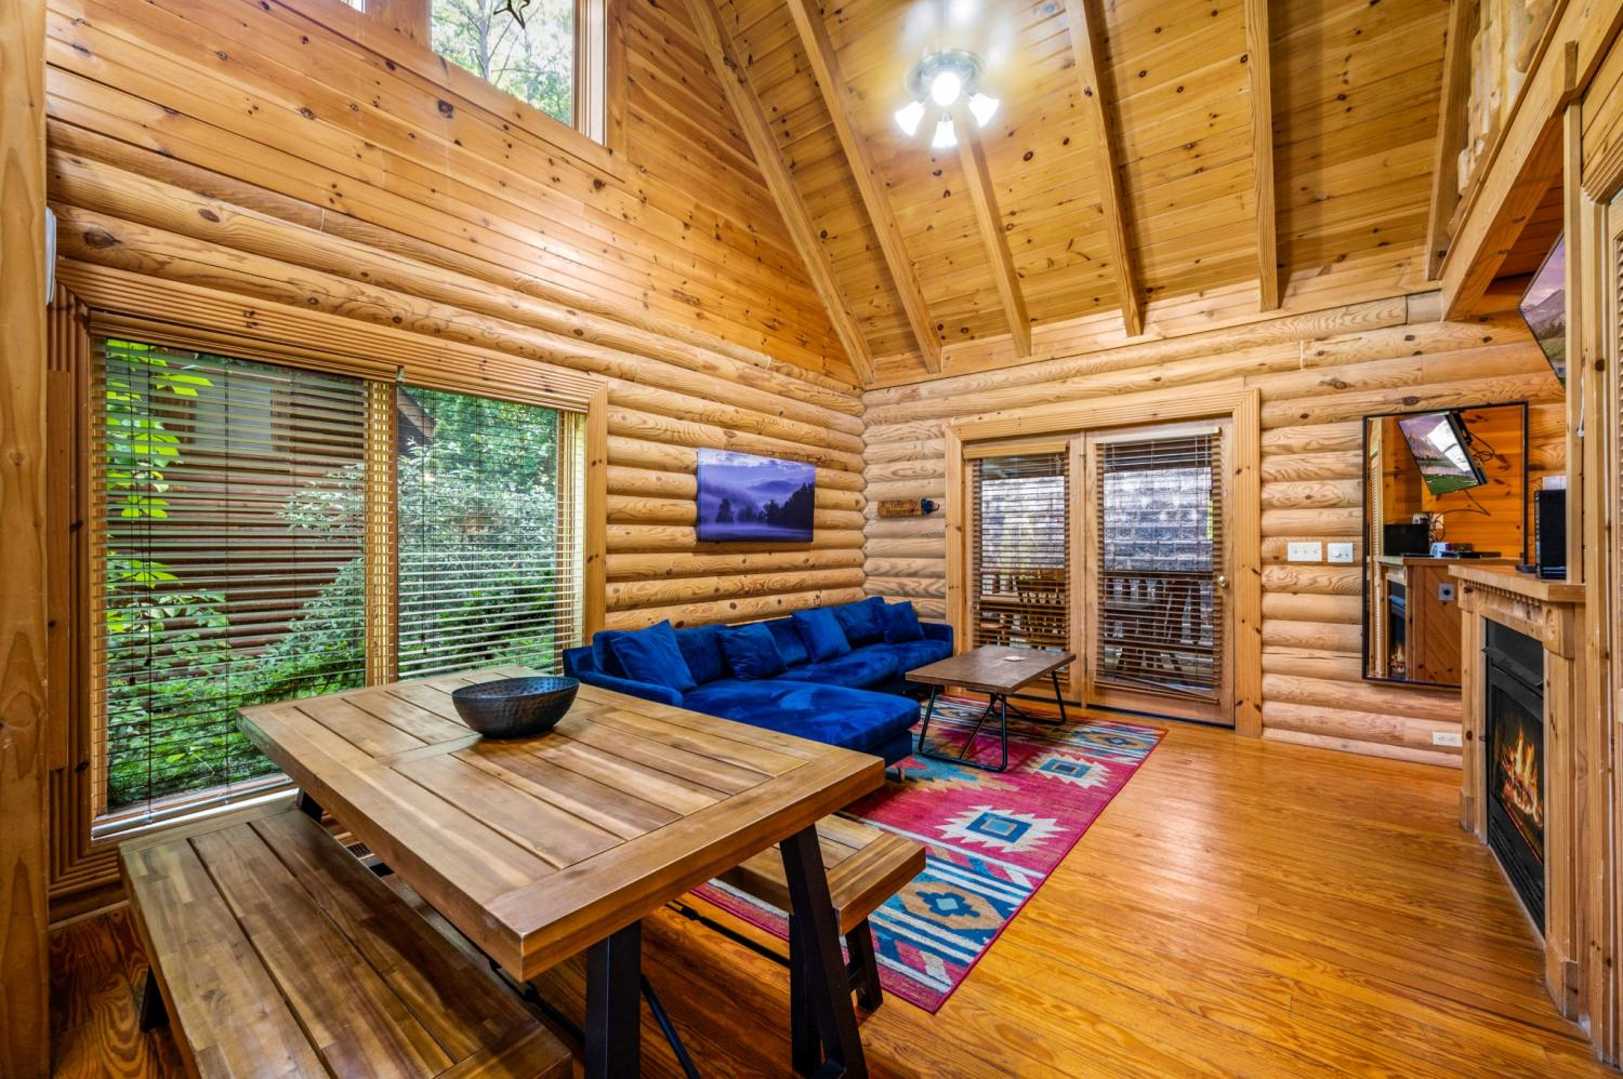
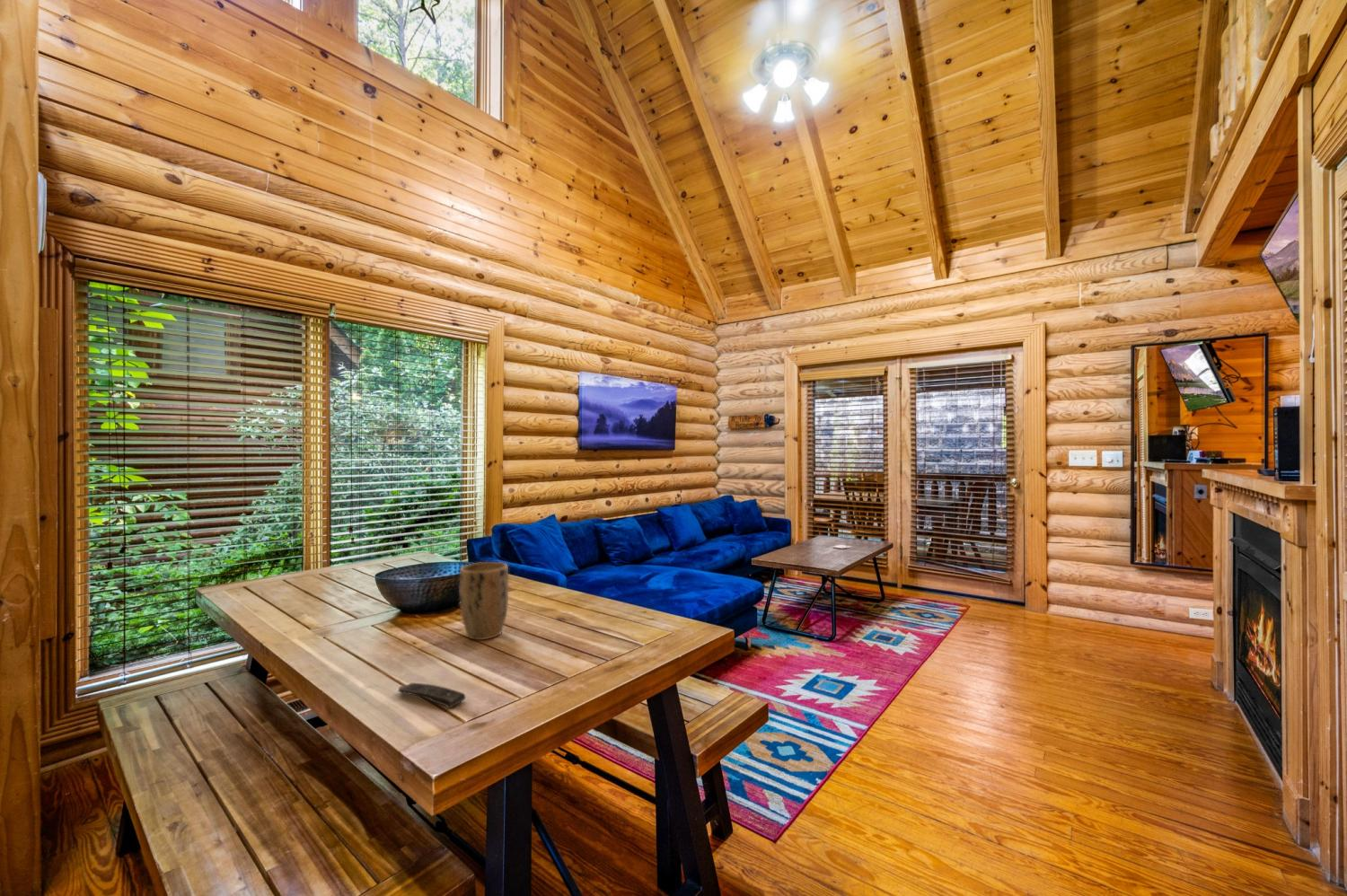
+ plant pot (484, 600)
+ remote control (428, 693)
